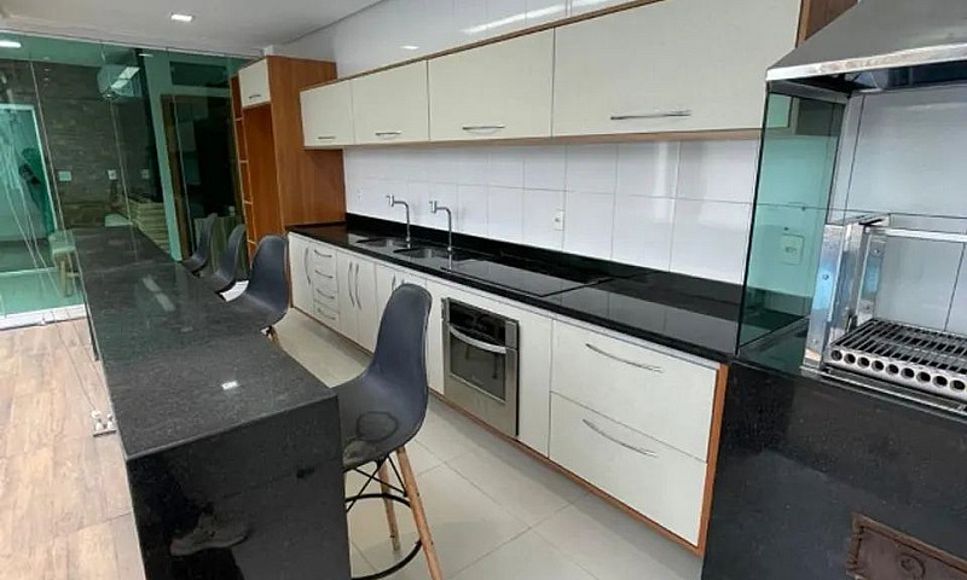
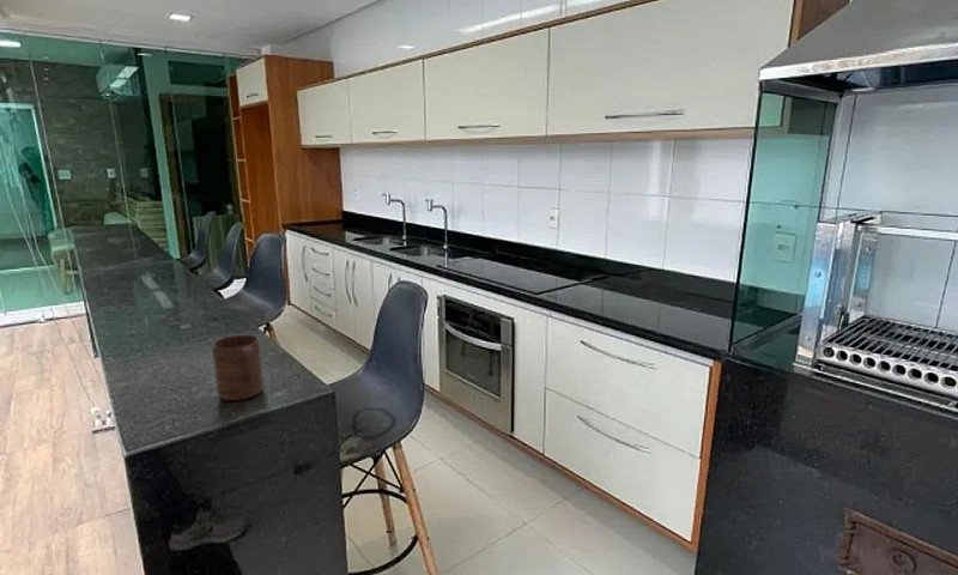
+ cup (243, 368)
